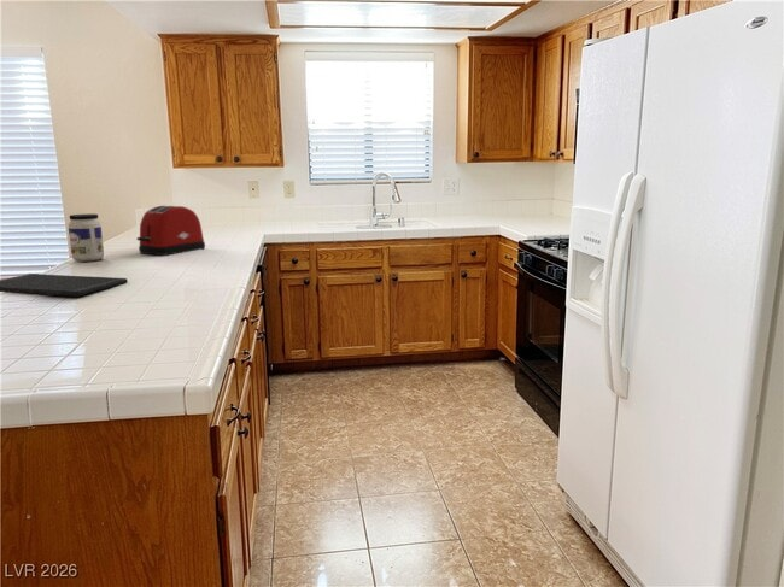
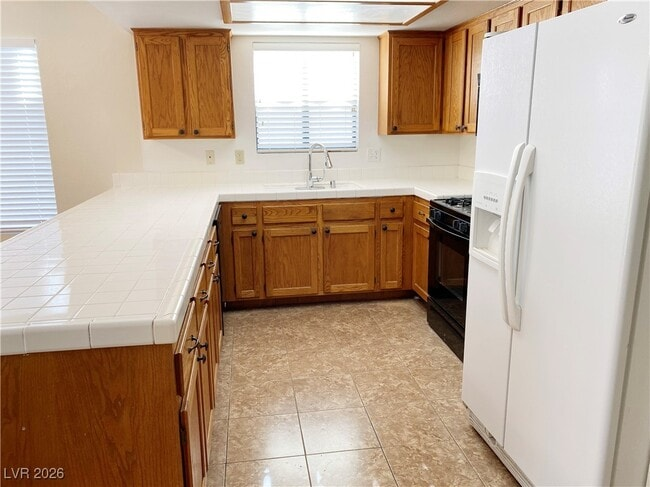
- cutting board (52, 283)
- jar (86, 237)
- toaster (170, 228)
